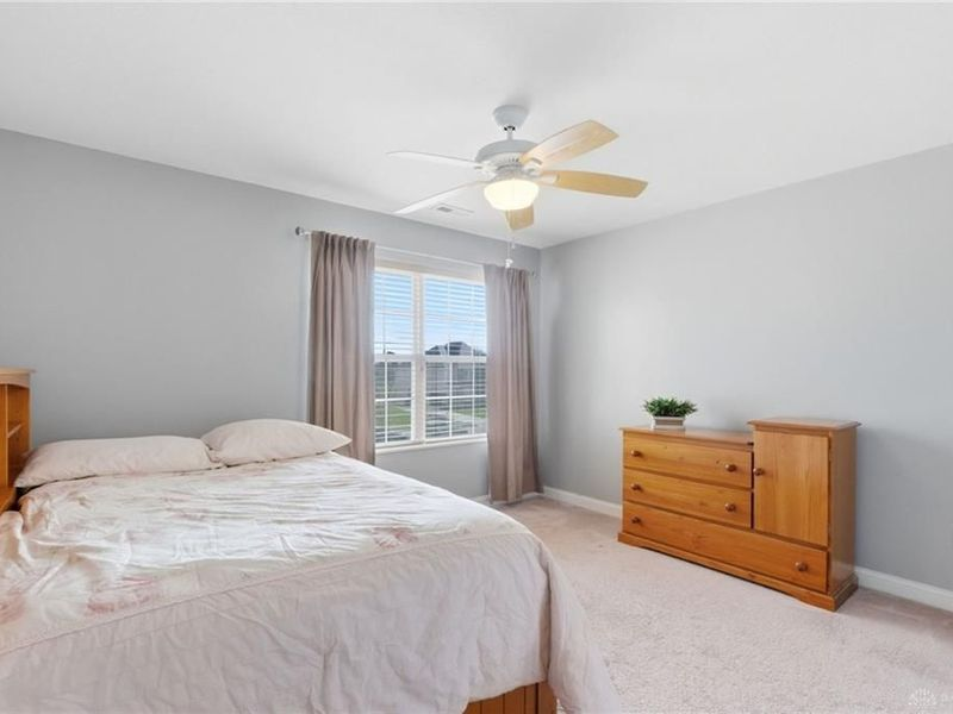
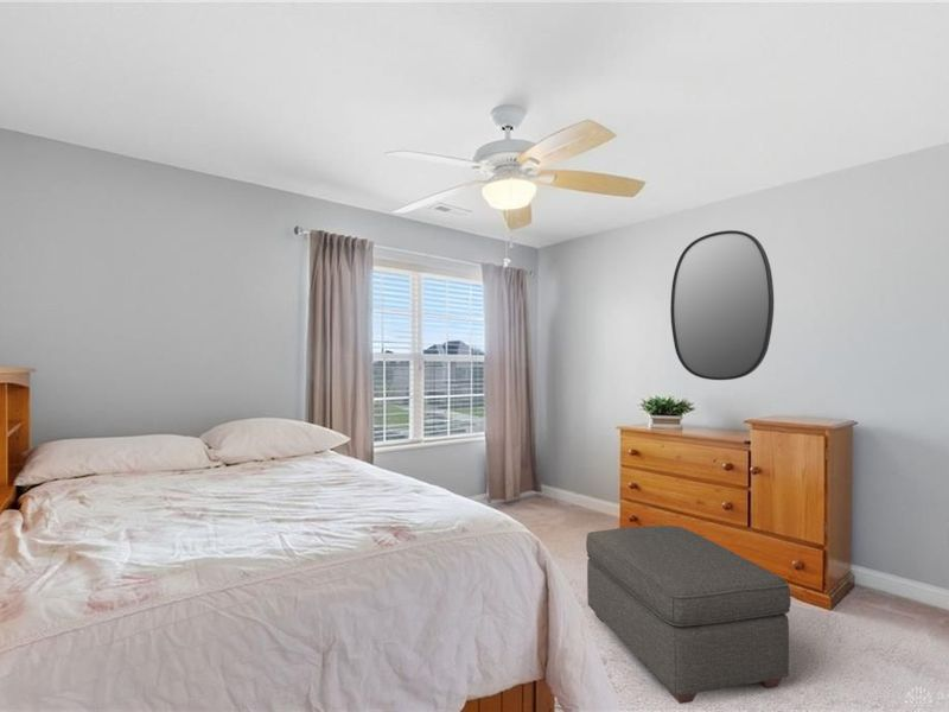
+ home mirror (718, 305)
+ ottoman (675, 596)
